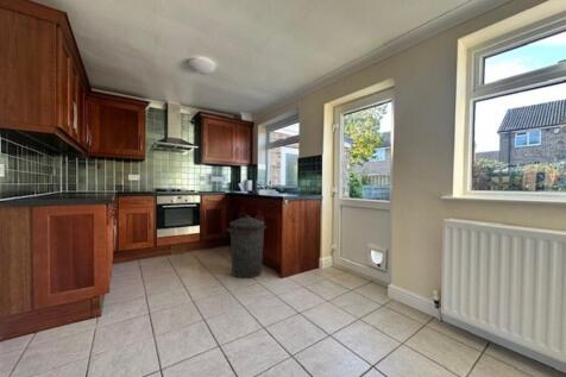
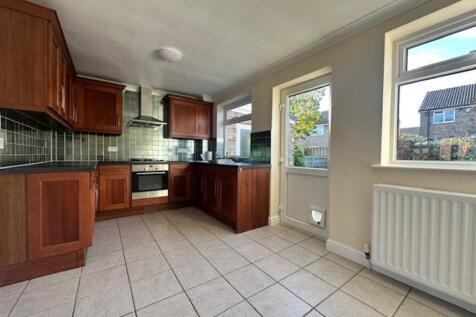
- trash can (246, 244)
